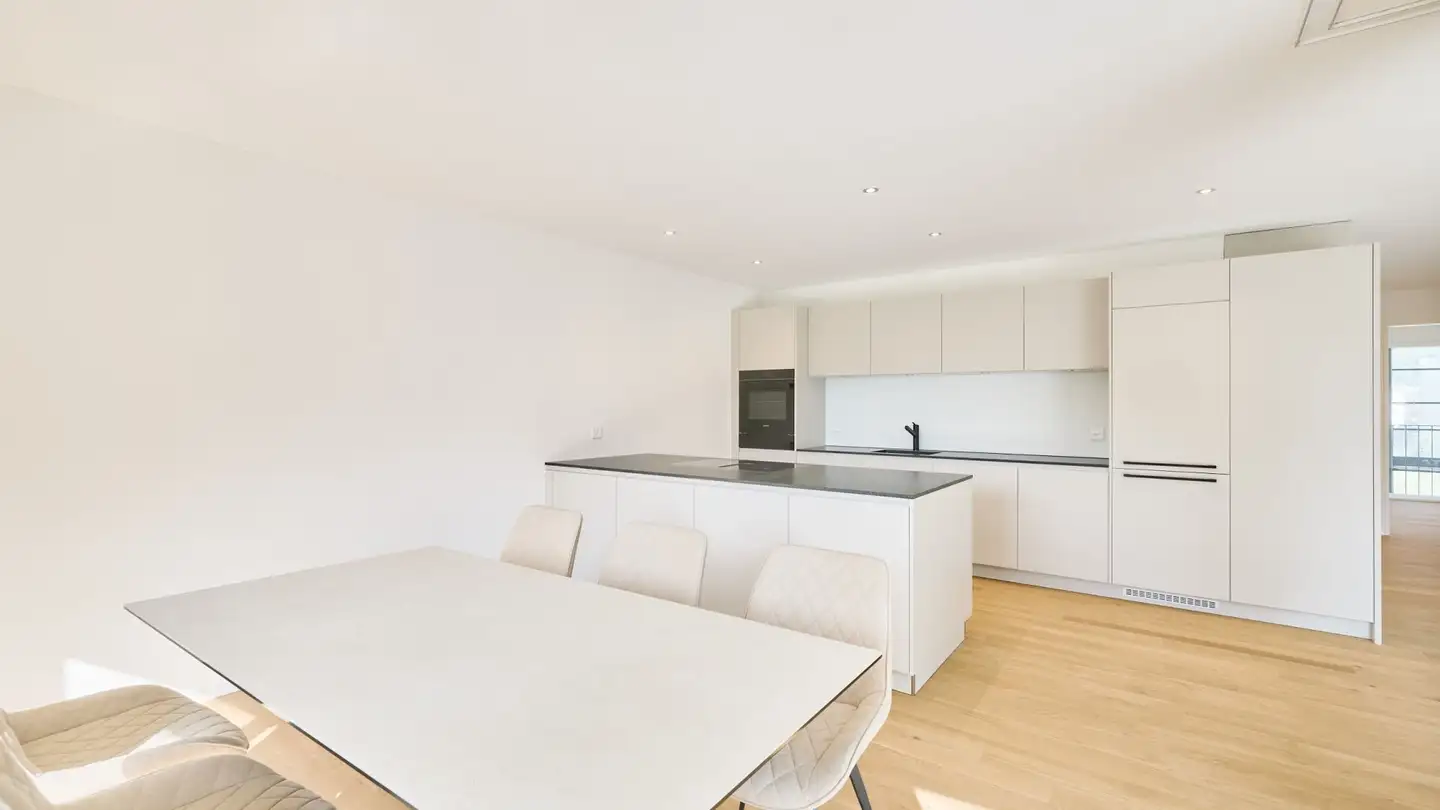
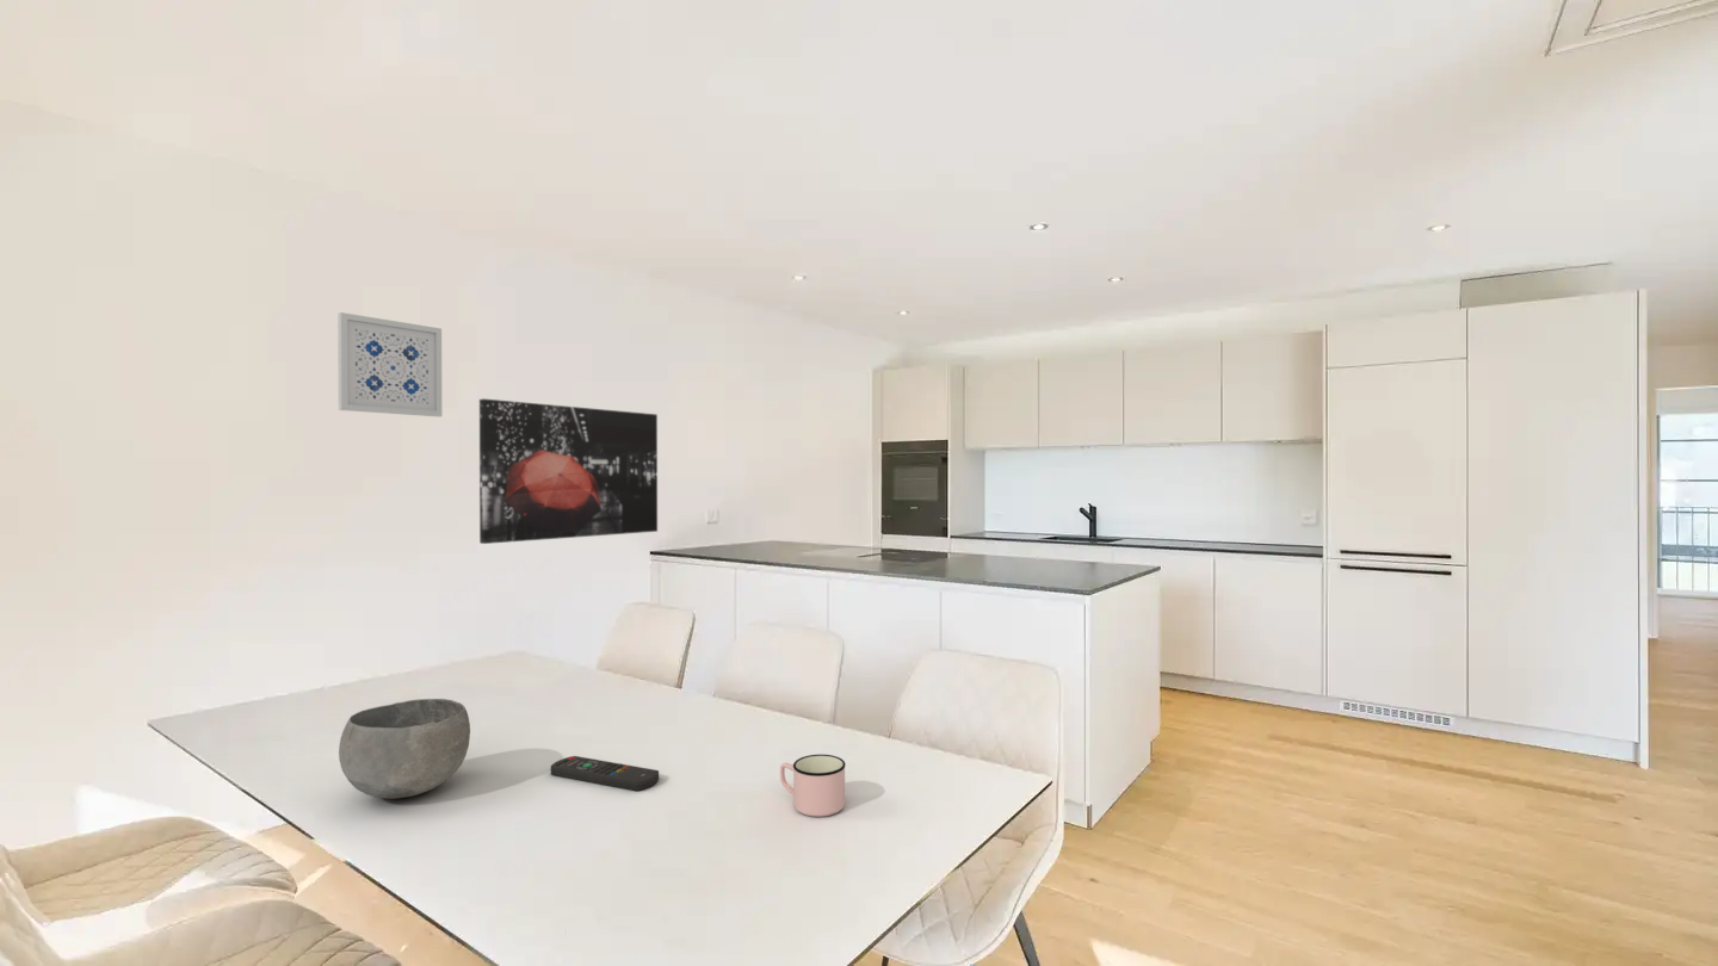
+ bowl (407, 751)
+ wall art (577, 471)
+ remote control (604, 772)
+ wall art (391, 367)
+ mug (811, 784)
